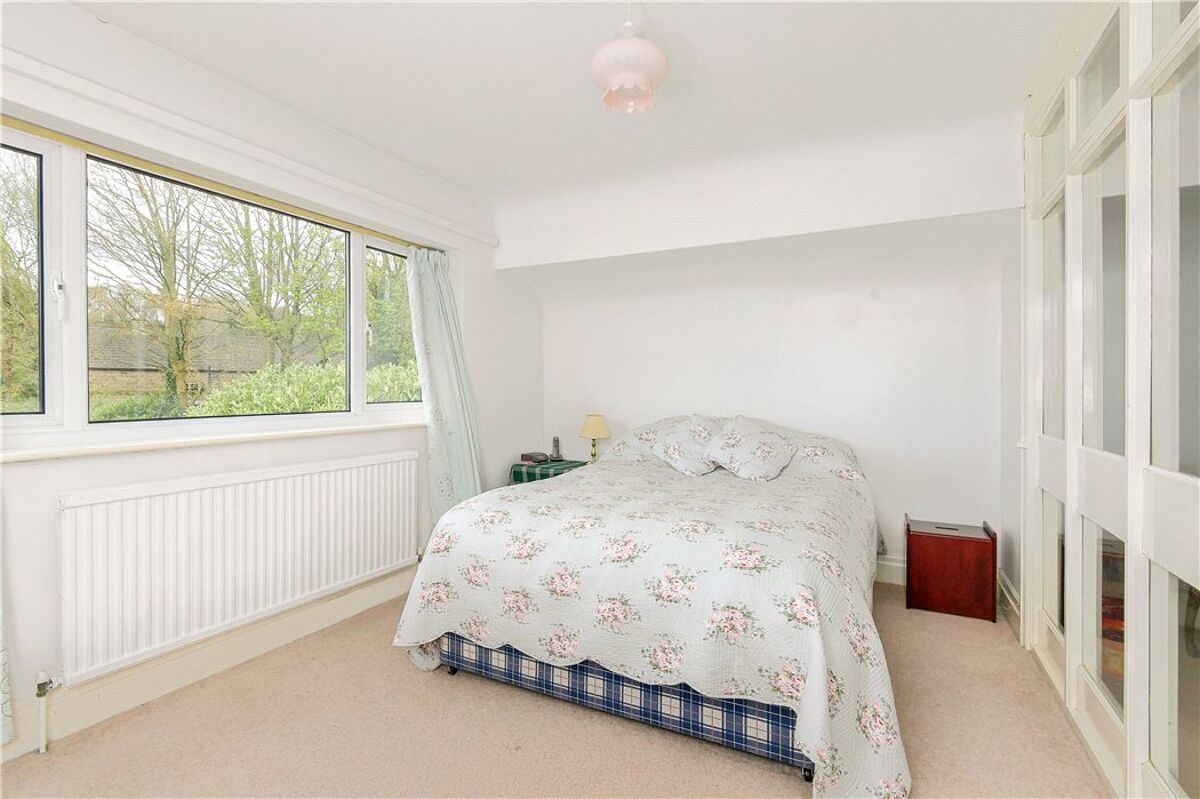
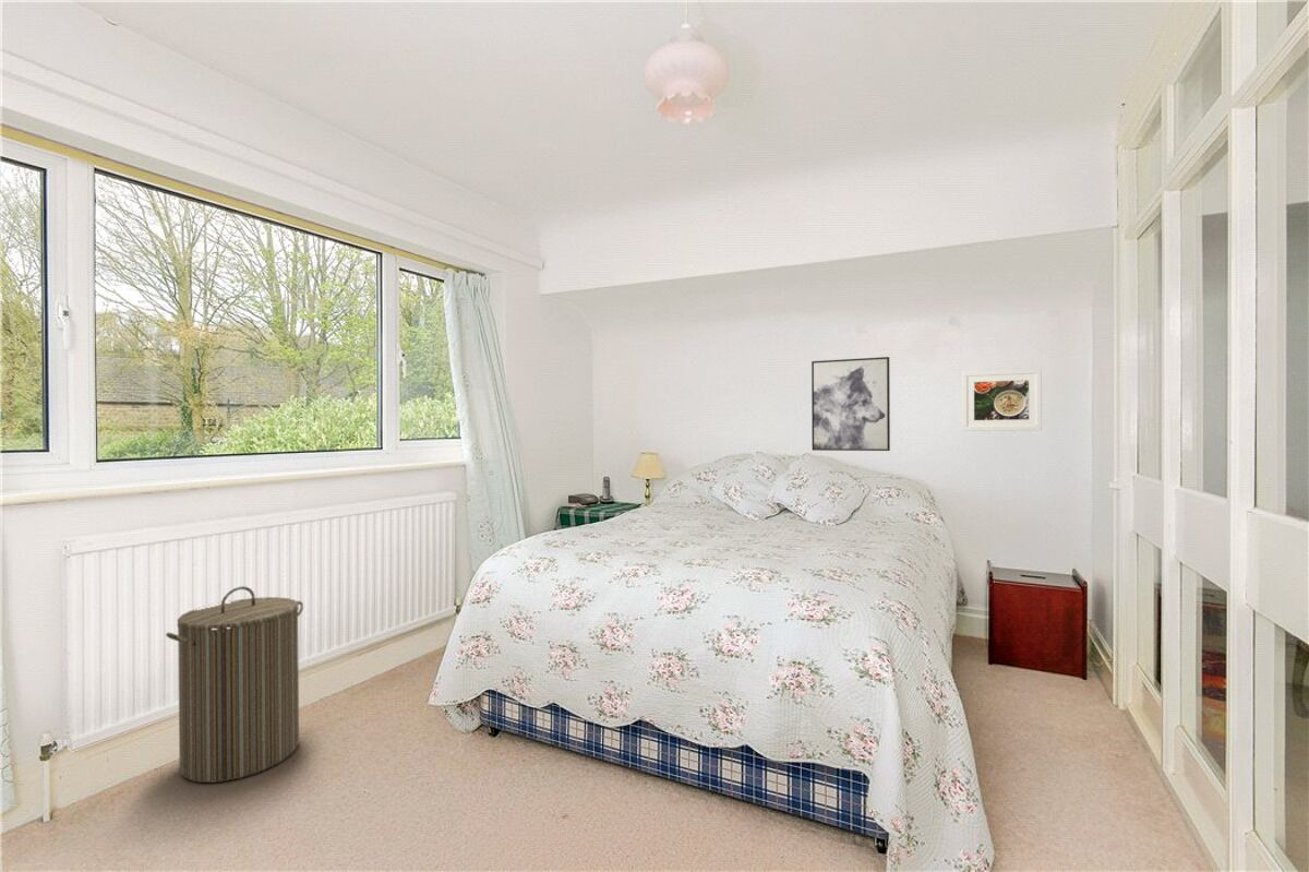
+ wall art (850, 405)
+ laundry hamper (241, 671)
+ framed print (1000, 401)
